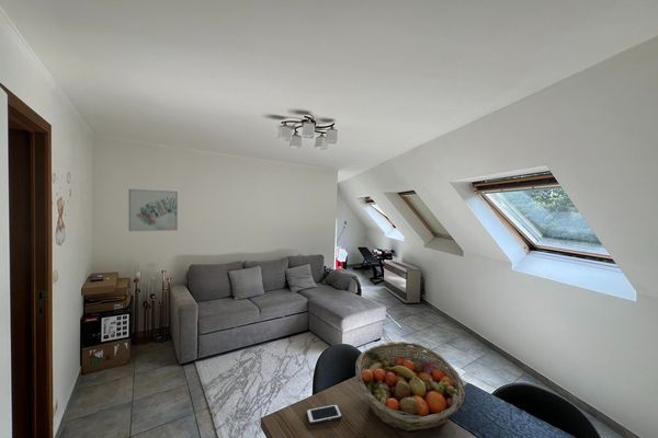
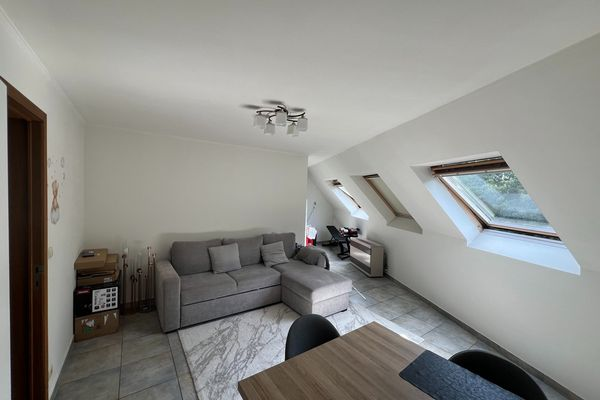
- fruit basket (407, 382)
- wall art (154, 210)
- cell phone (324, 414)
